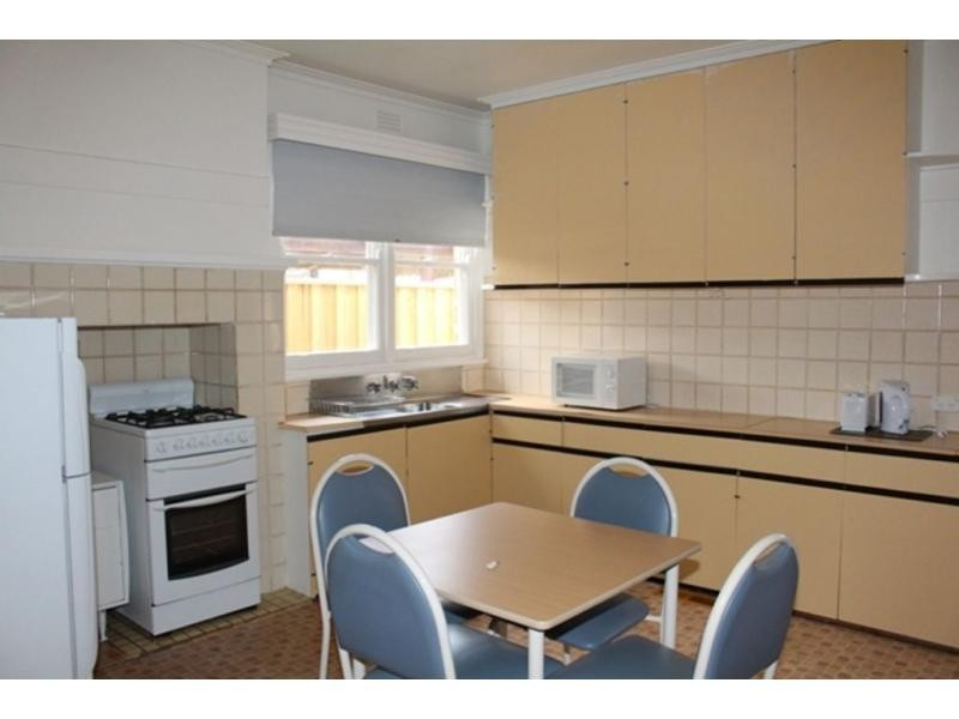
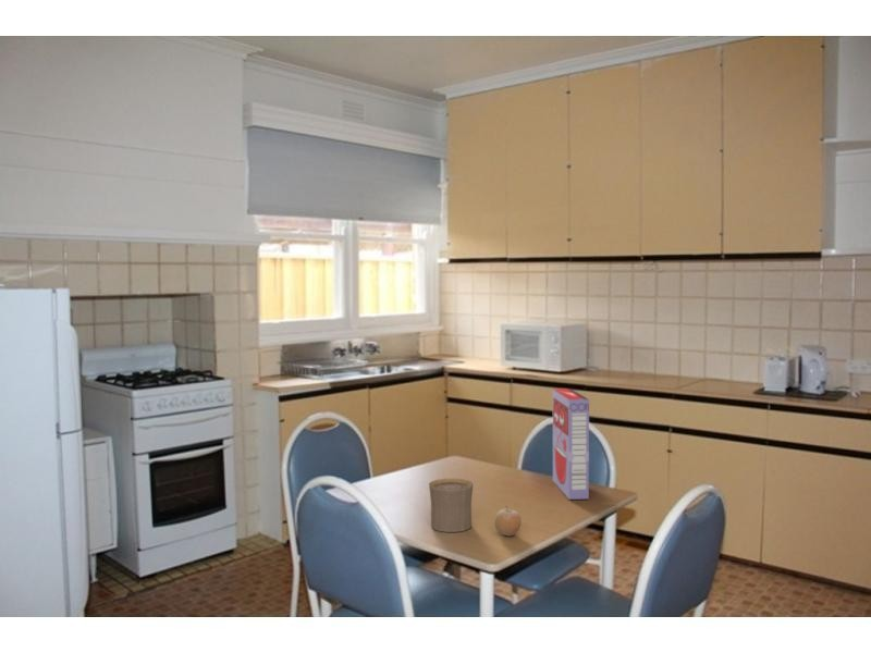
+ cereal box (569, 441)
+ fruit (507, 519)
+ cup (451, 504)
